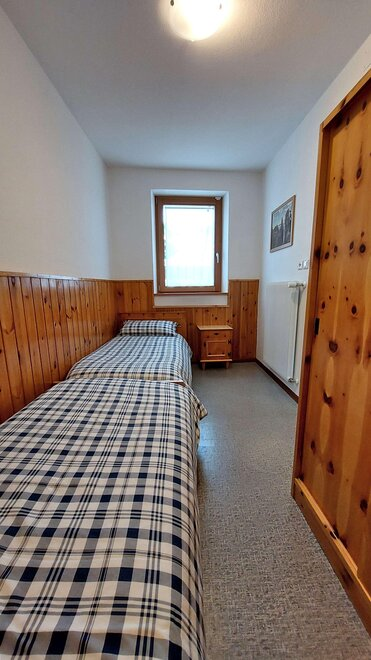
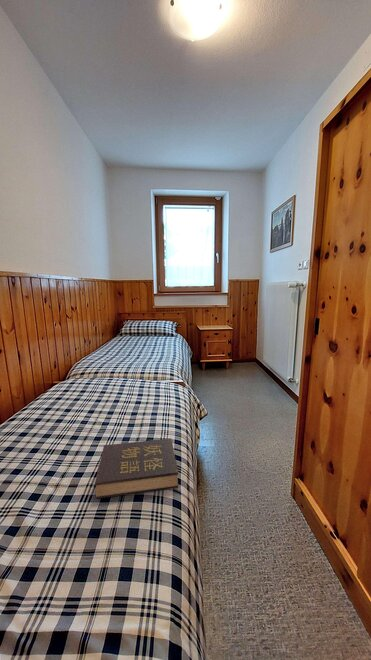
+ hardback book (138, 465)
